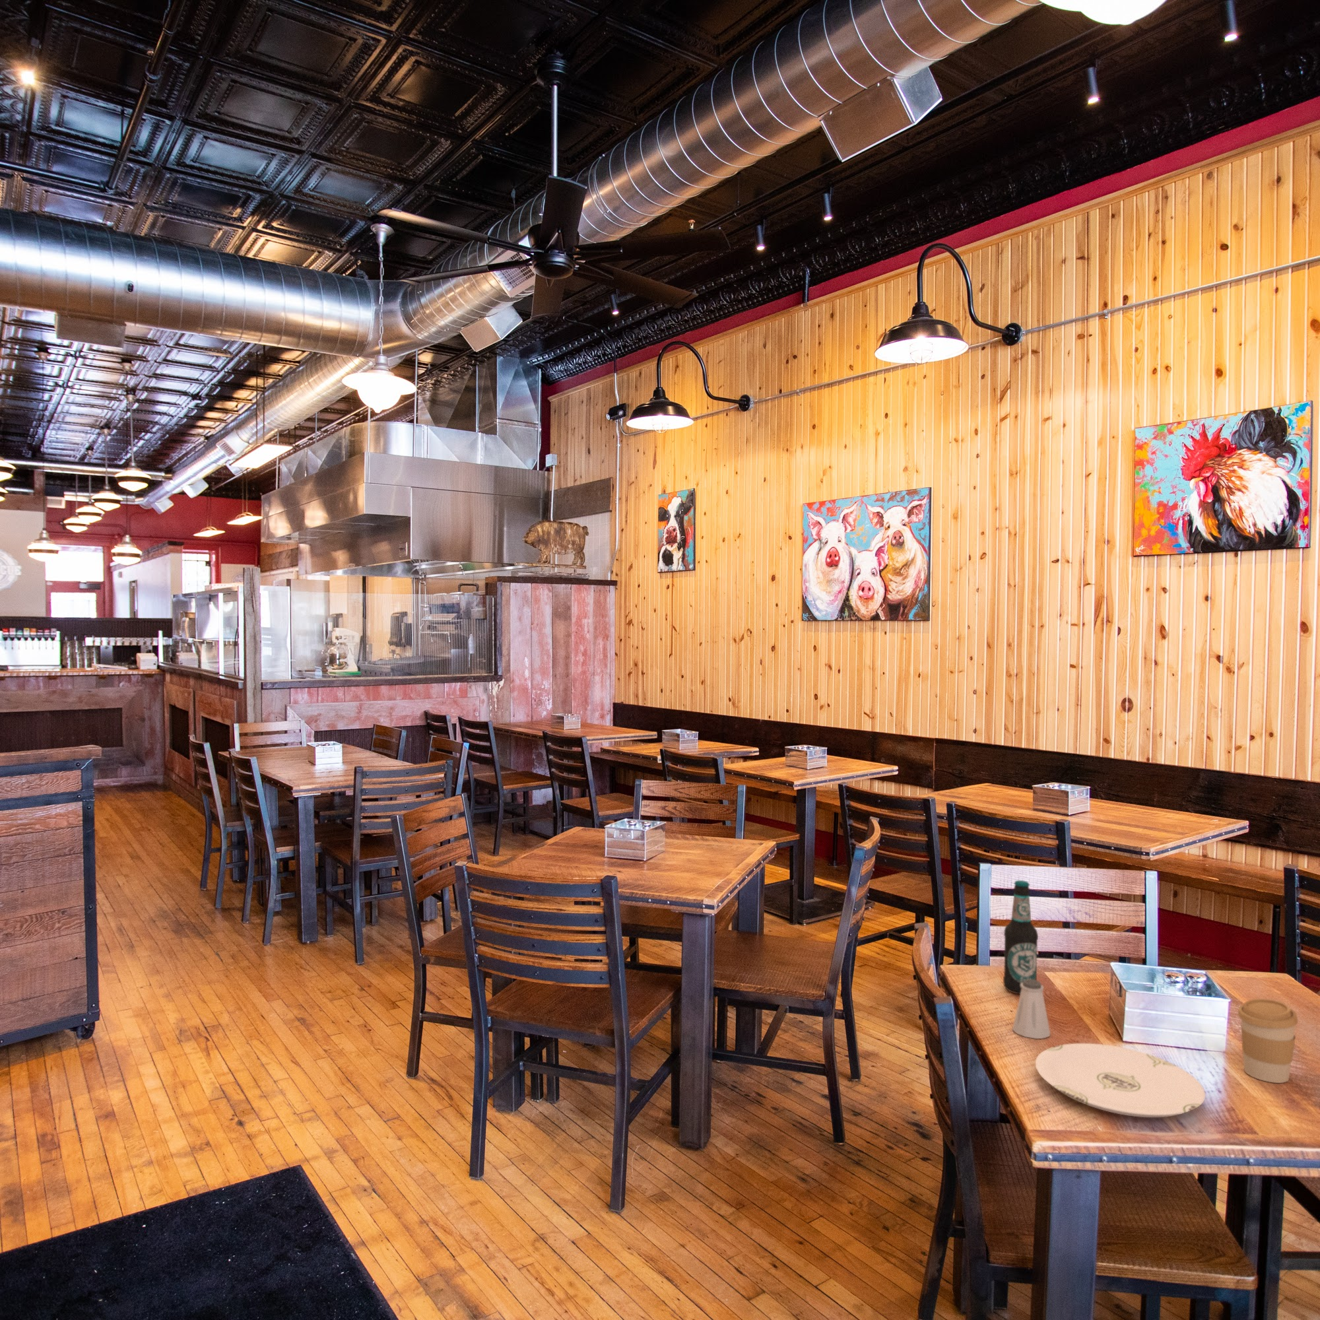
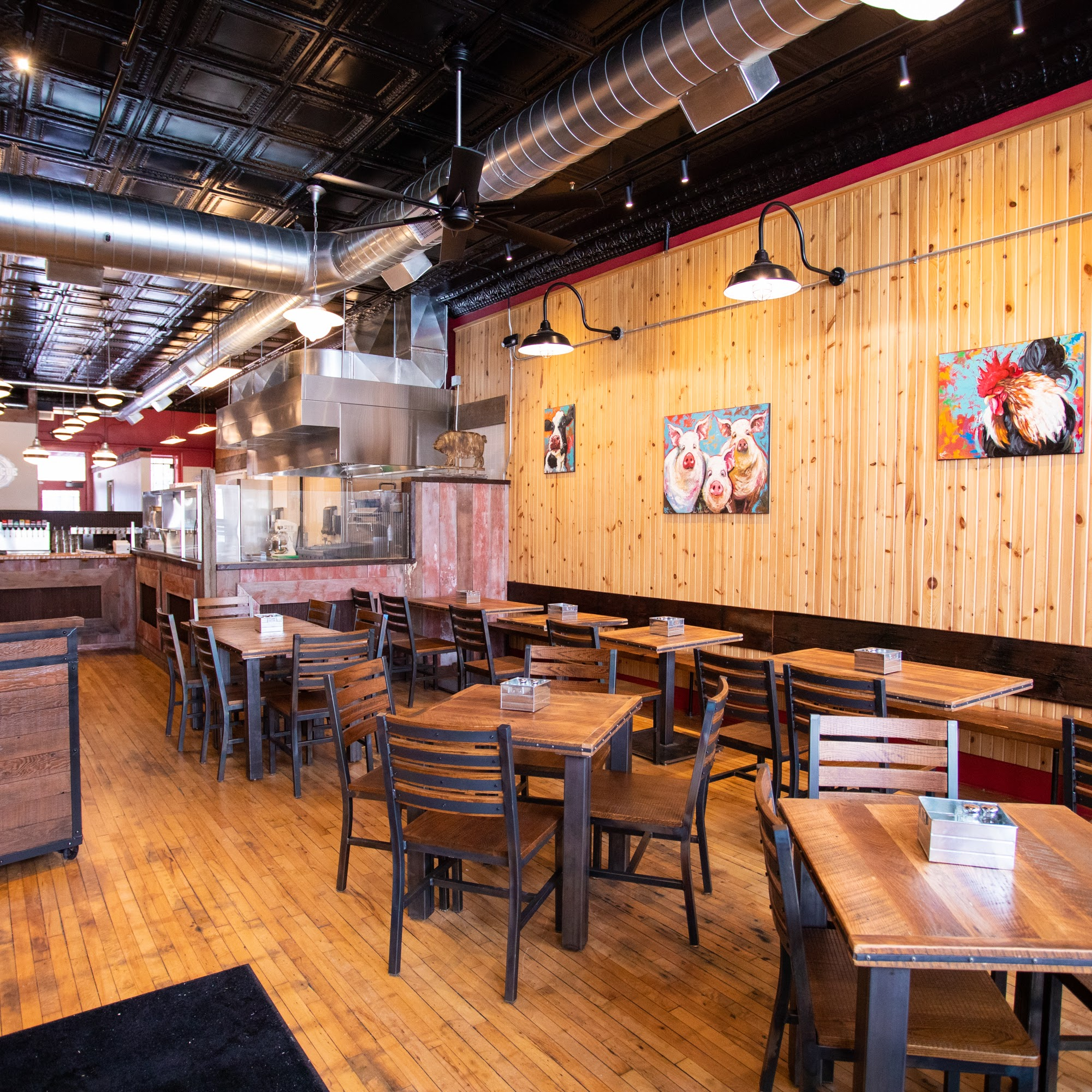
- saltshaker (1031, 1007)
- plate (1117, 1082)
- coffee cup (1267, 1038)
- bottle (1020, 936)
